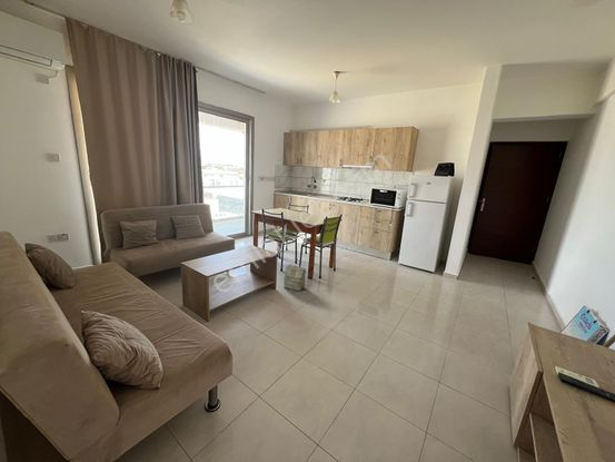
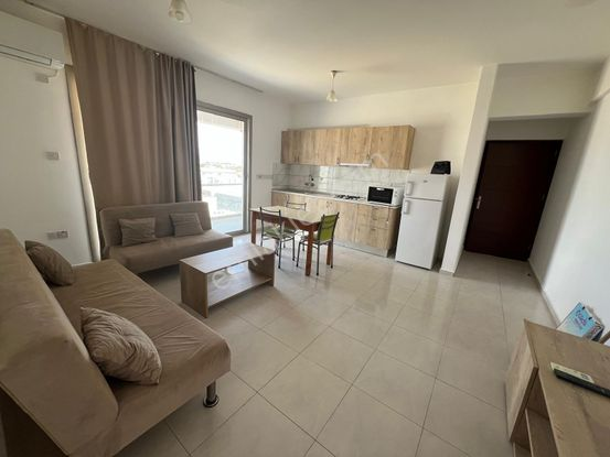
- bag (295, 276)
